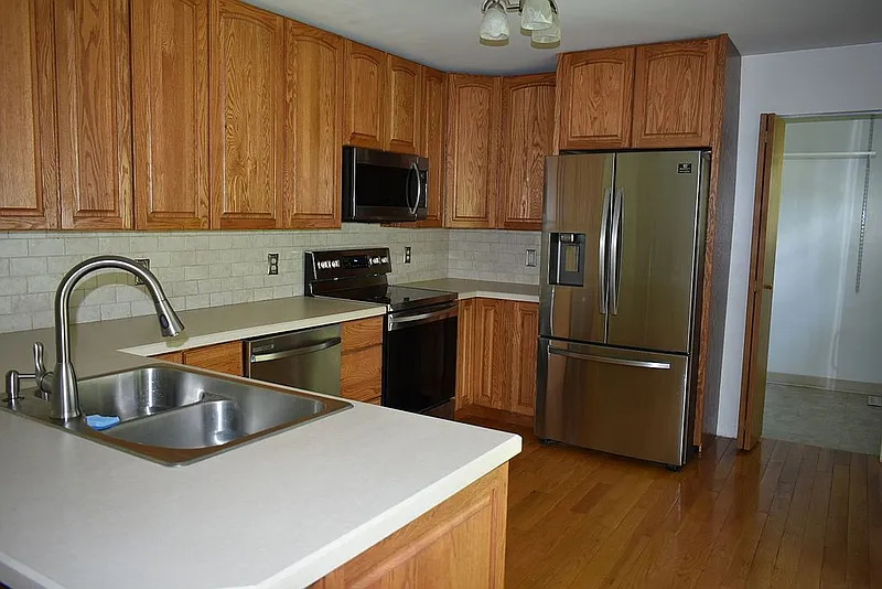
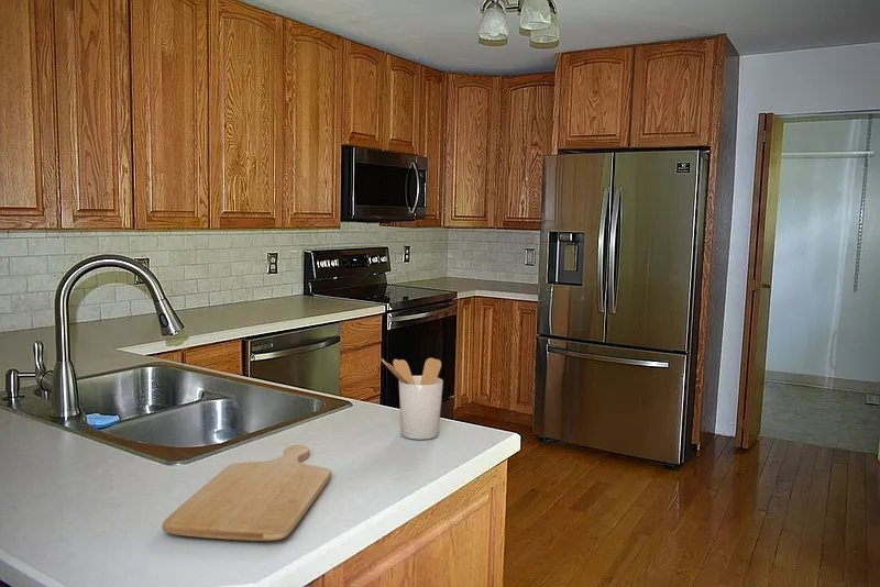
+ chopping board (266, 484)
+ utensil holder (410, 395)
